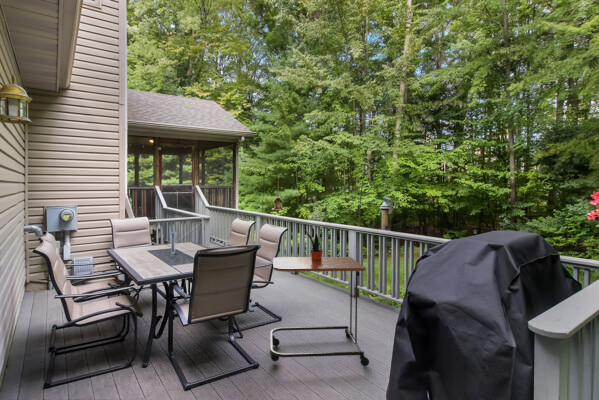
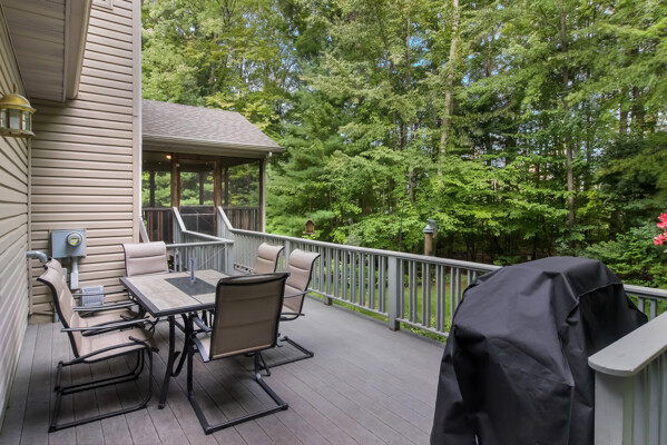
- side table (316, 327)
- potted plant (314, 245)
